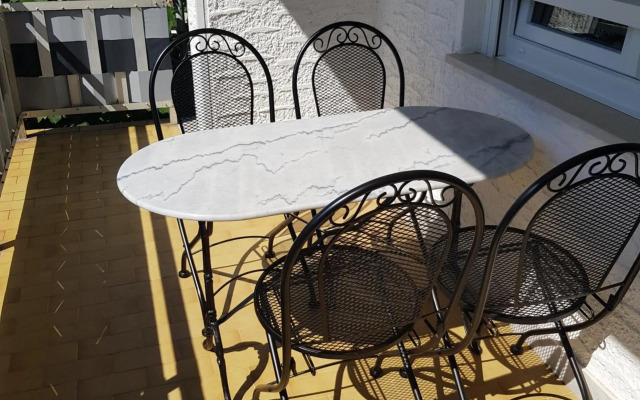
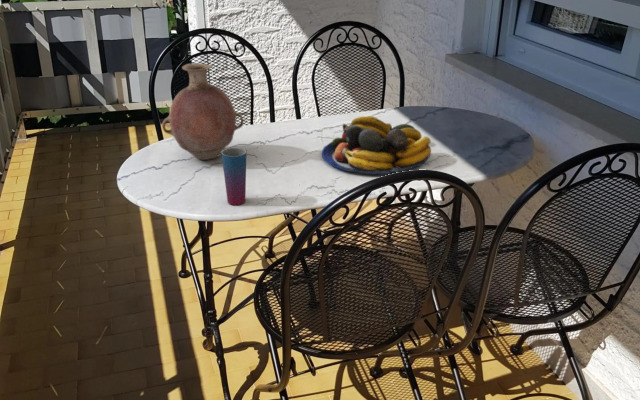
+ fruit bowl (375, 136)
+ vase (202, 112)
+ cup (235, 176)
